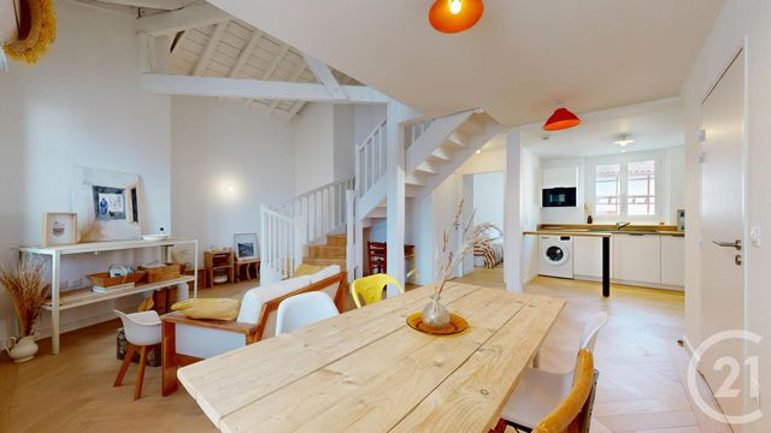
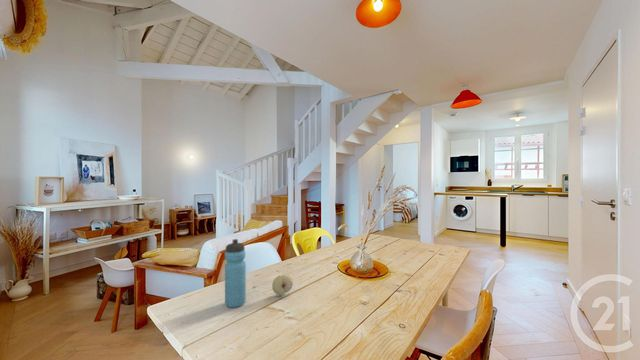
+ fruit (282, 285)
+ water bottle (235, 271)
